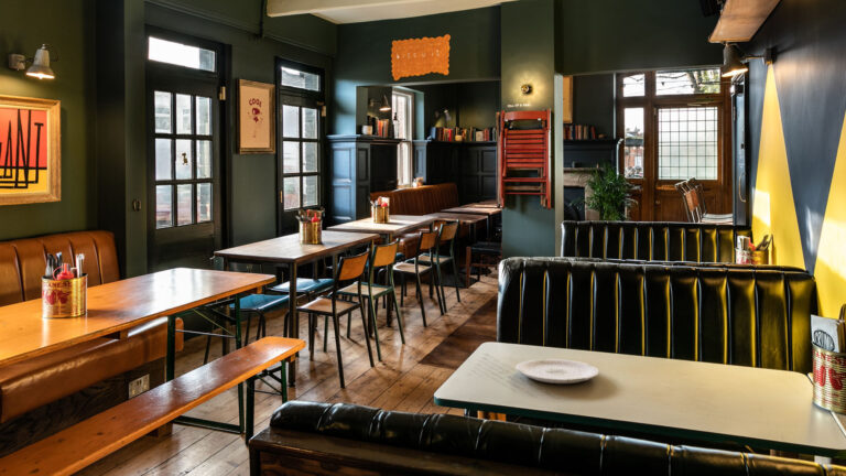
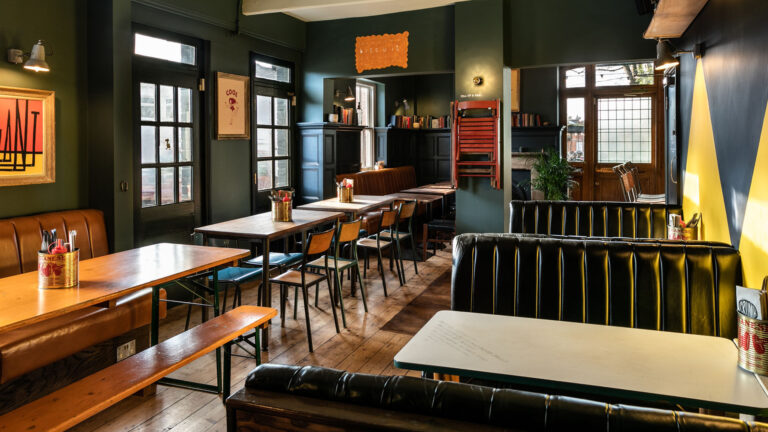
- plate (556, 371)
